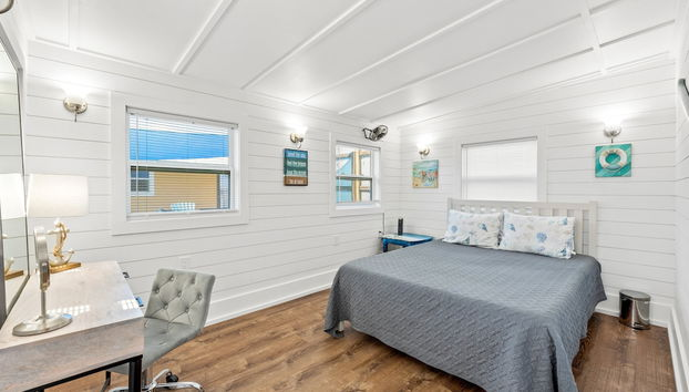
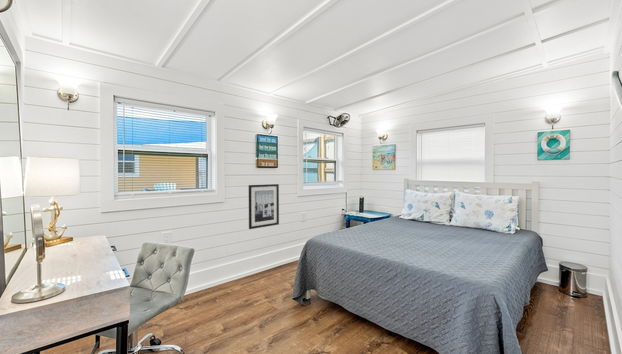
+ wall art (264, 205)
